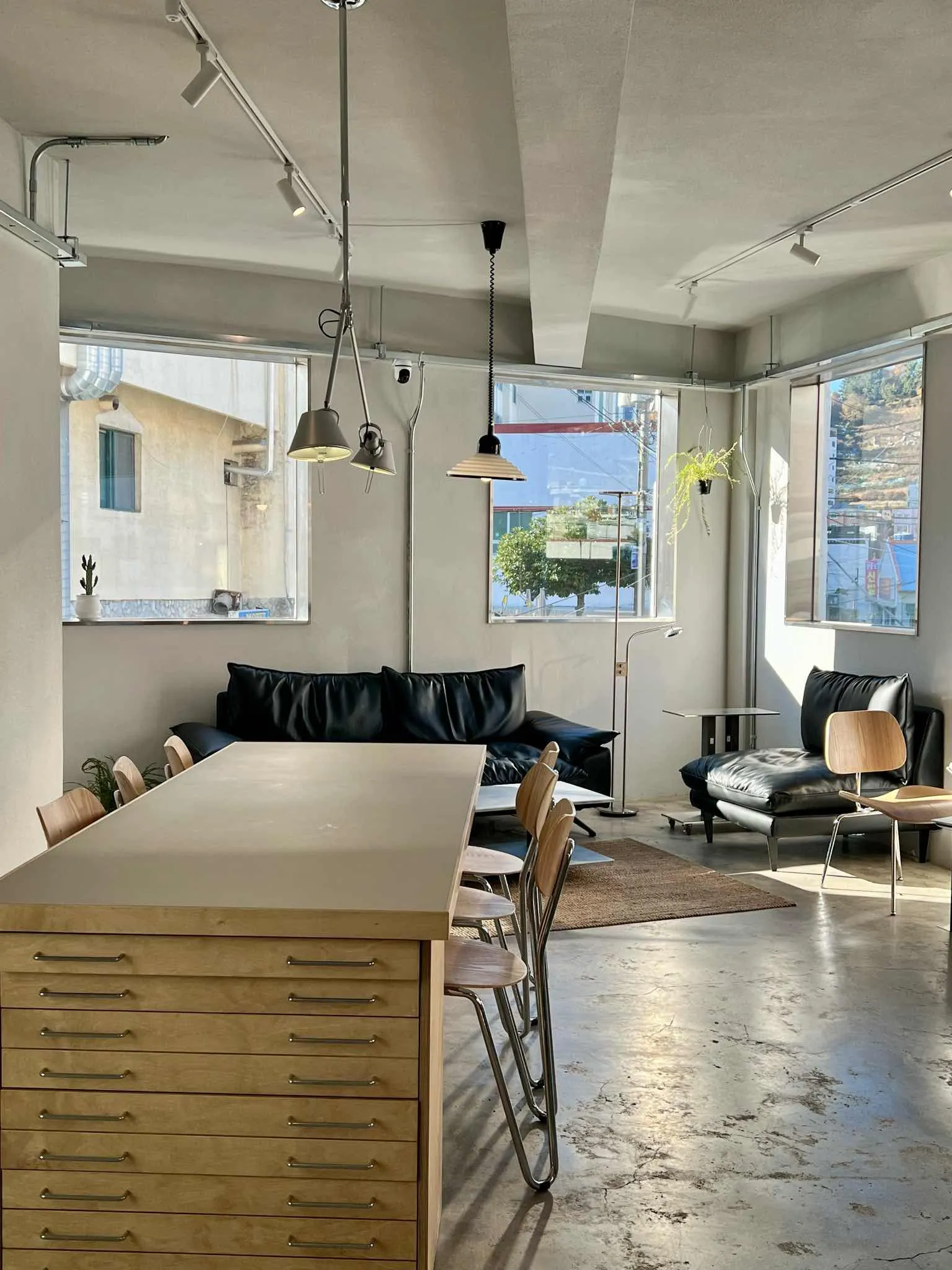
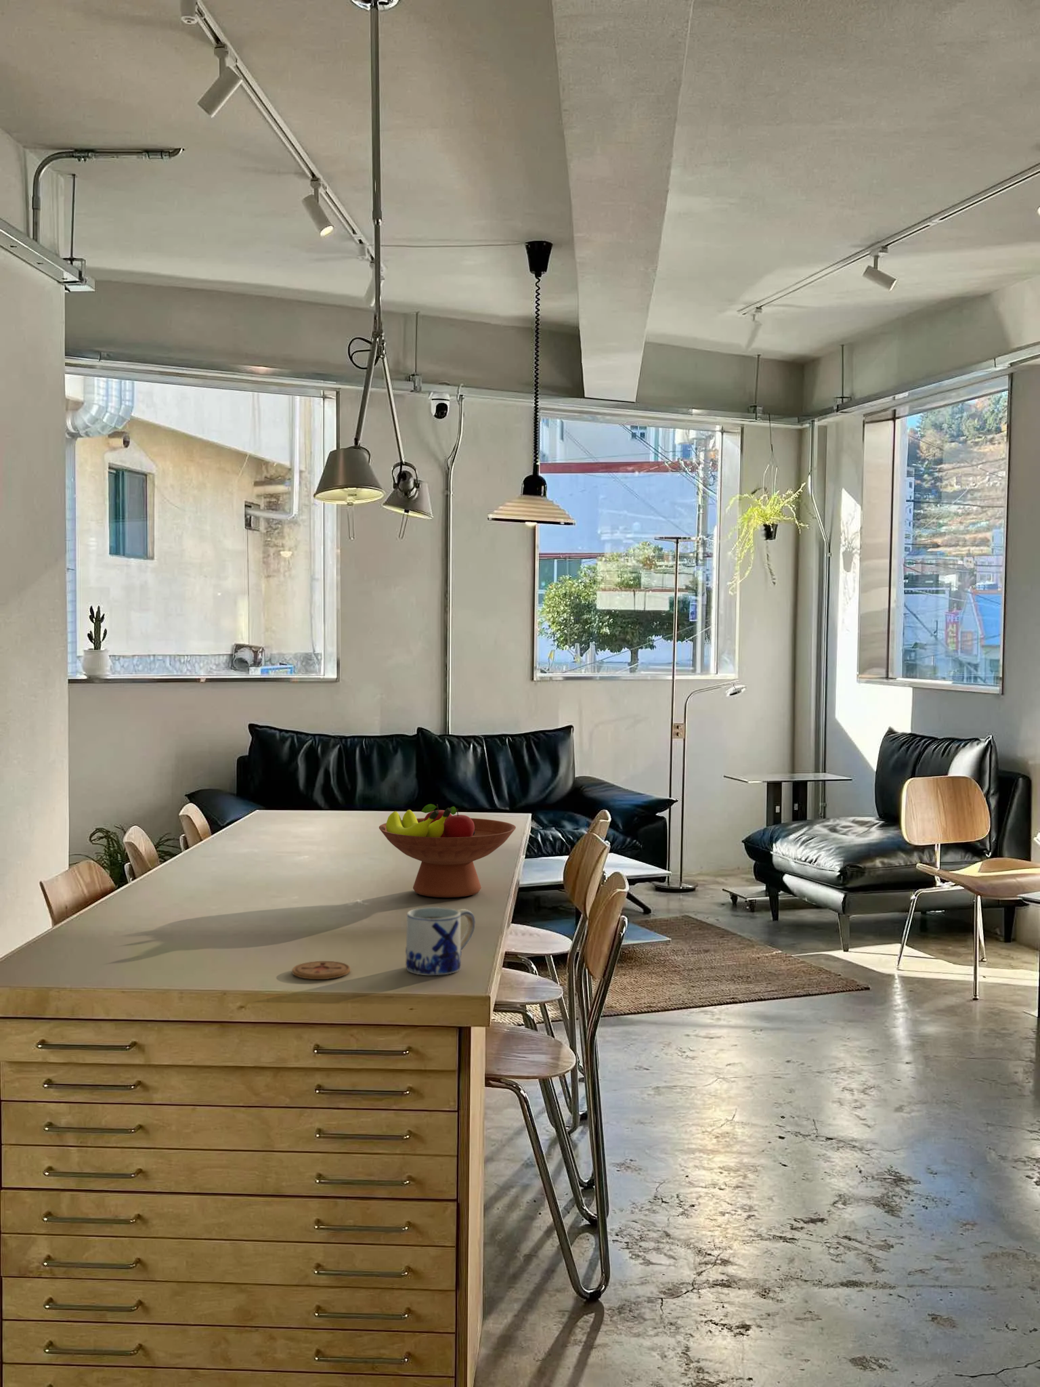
+ fruit bowl (447, 846)
+ coaster (321, 970)
+ mug (439, 938)
